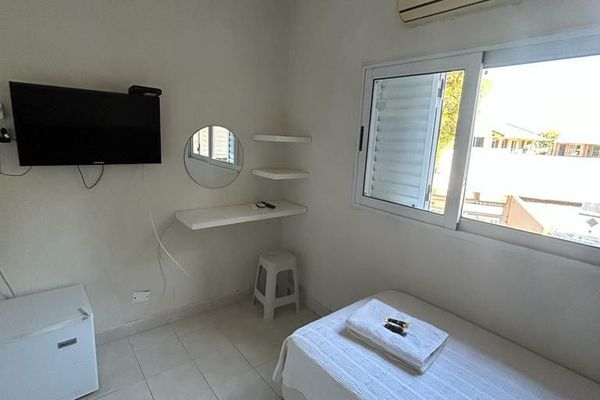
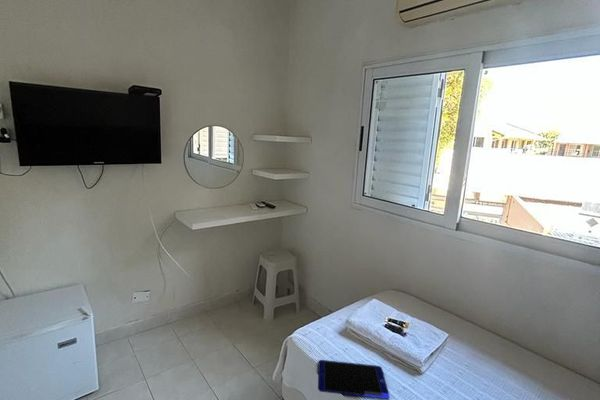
+ tablet (351, 378)
